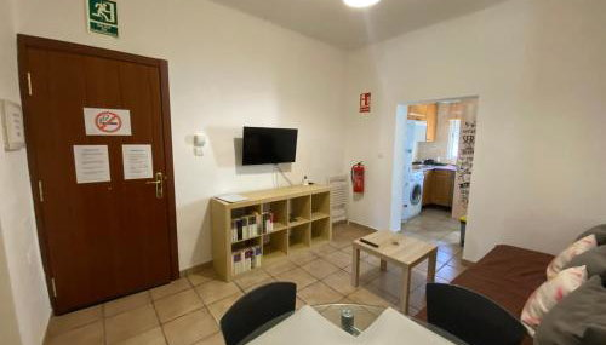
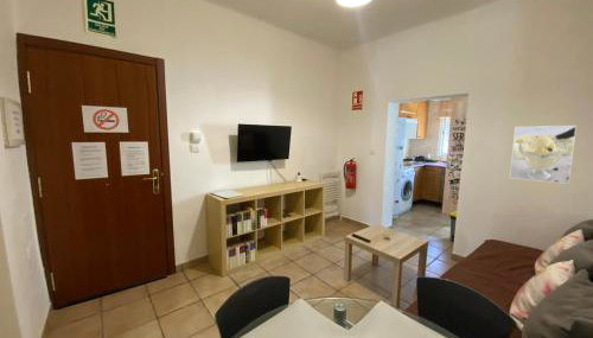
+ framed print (541, 153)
